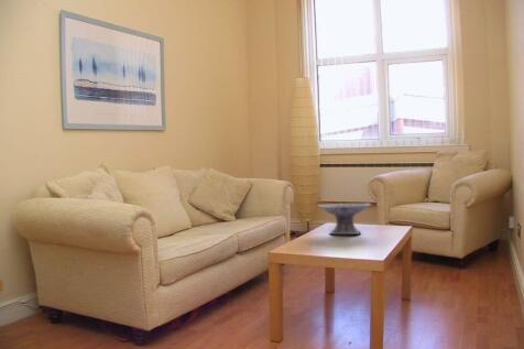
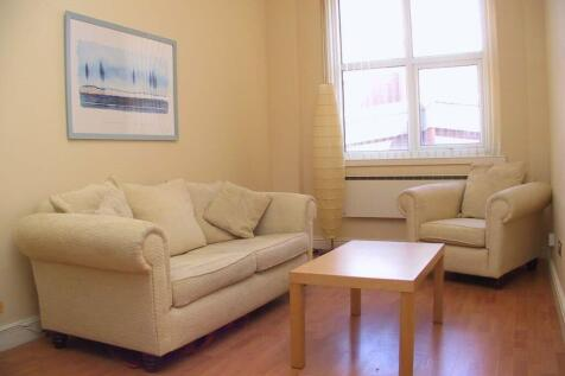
- decorative bowl (345, 218)
